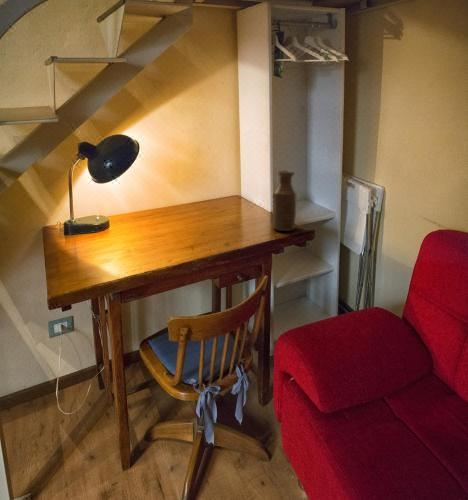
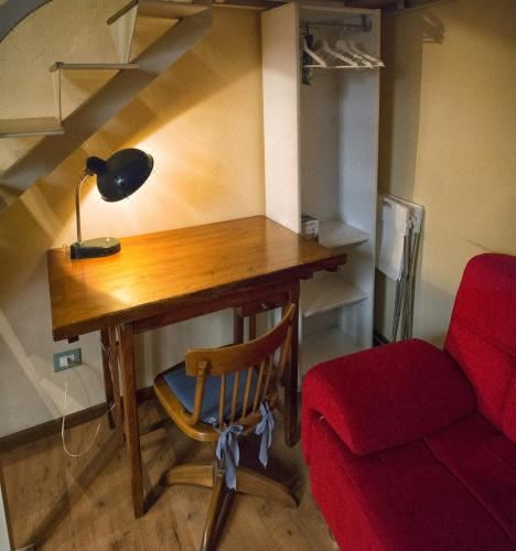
- bottle (284, 200)
